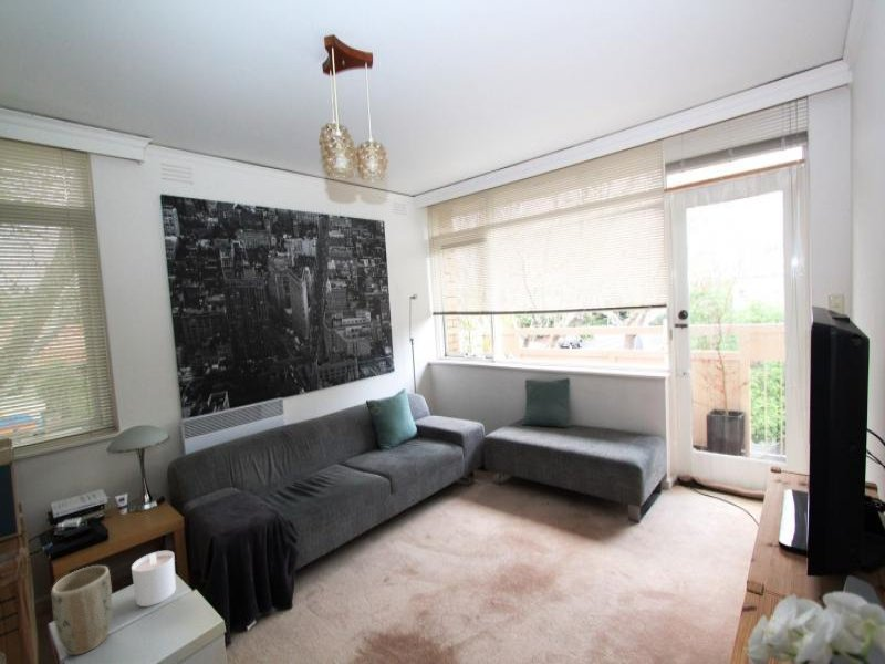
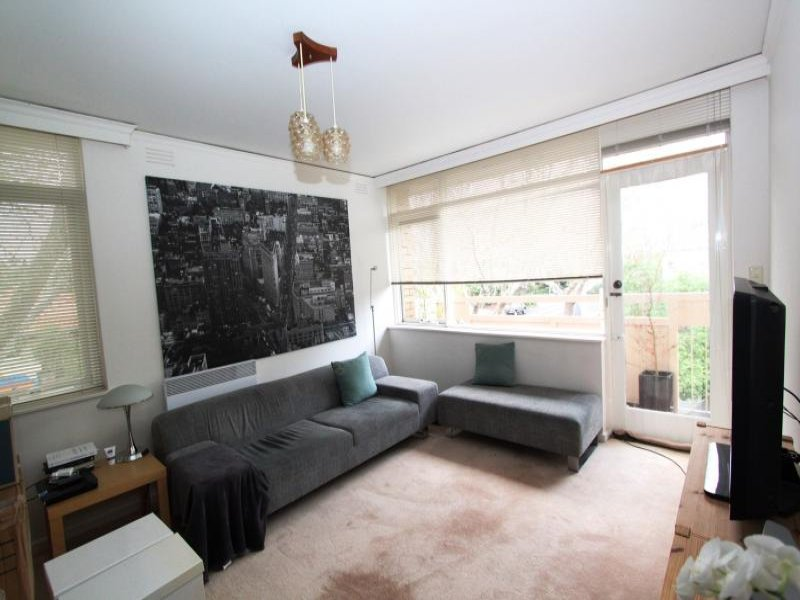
- plant pot (84, 610)
- candle (154, 574)
